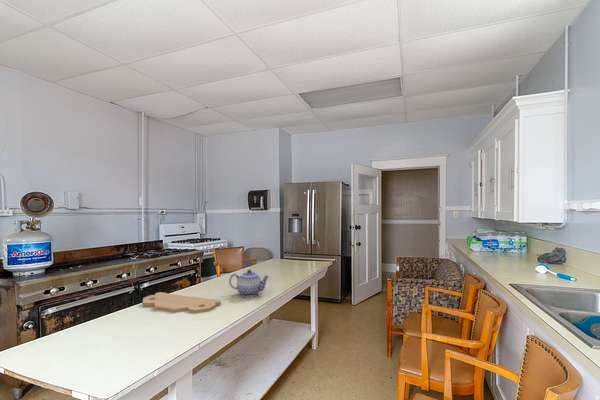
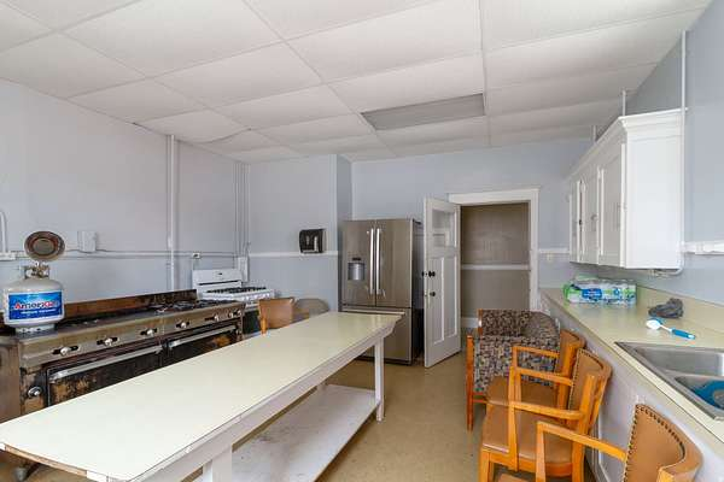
- teapot (249, 281)
- cutting board (177, 303)
